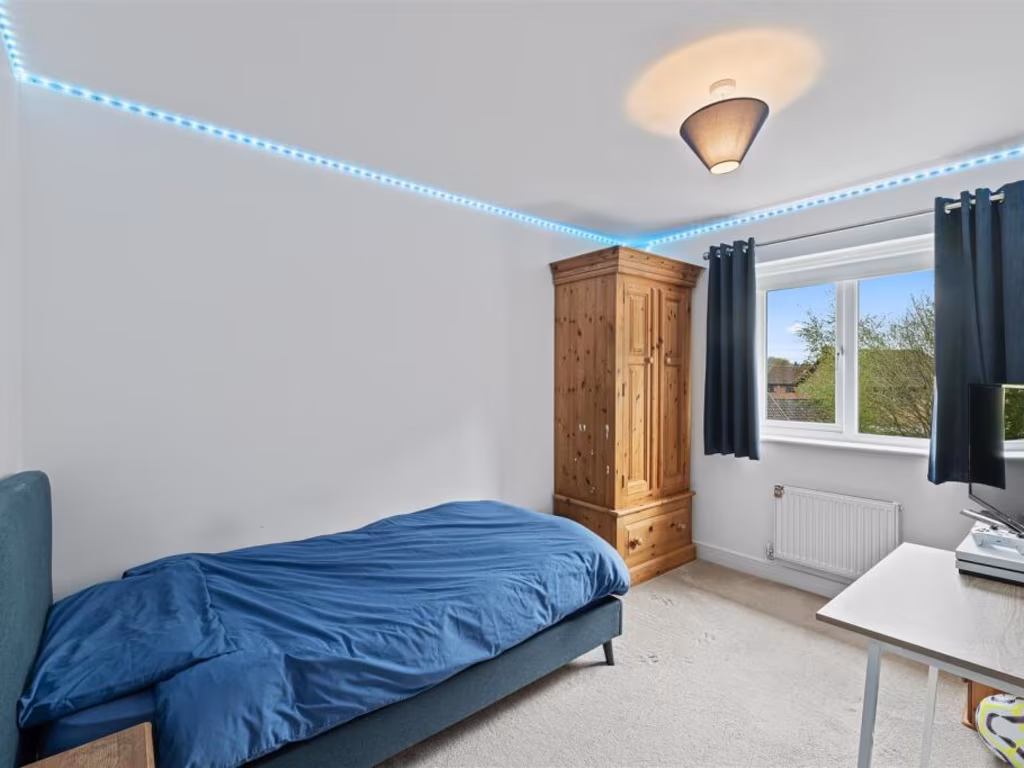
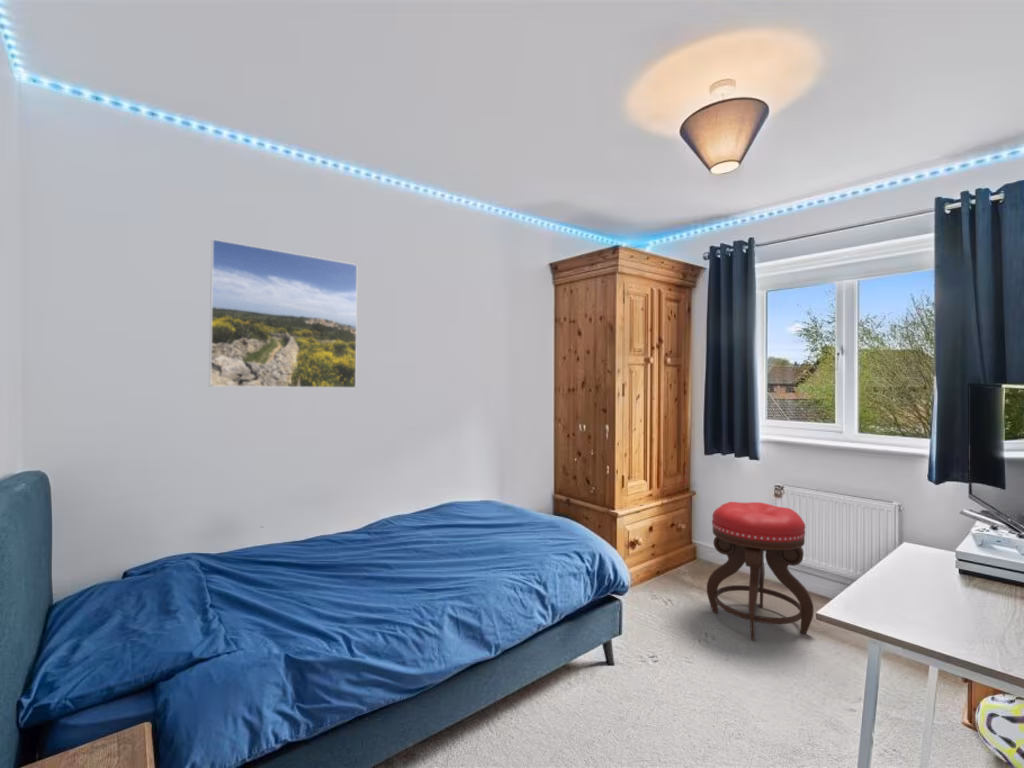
+ stool (757, 564)
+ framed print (289, 320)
